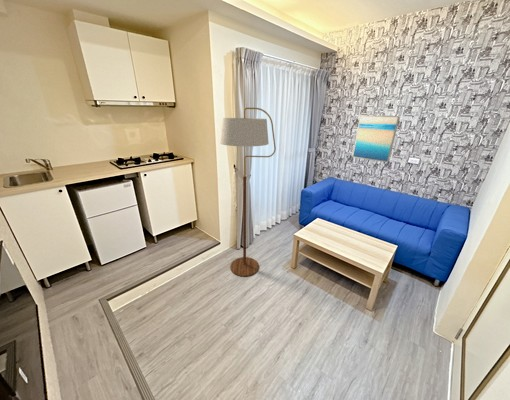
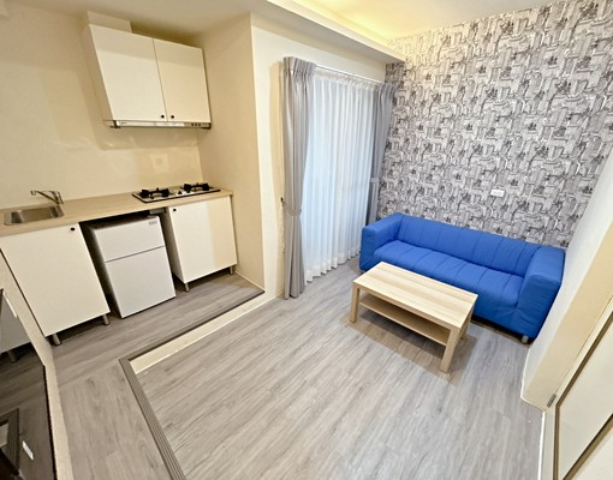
- wall art (374, 138)
- floor lamp (245, 198)
